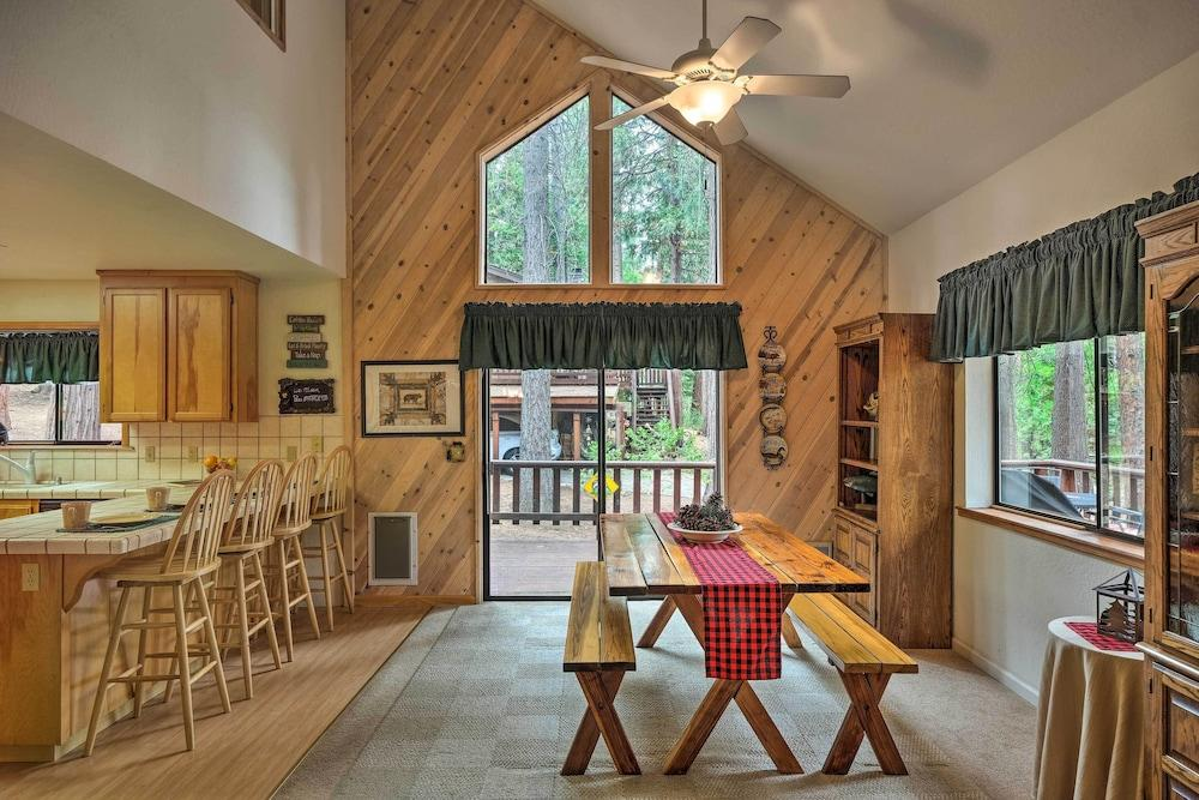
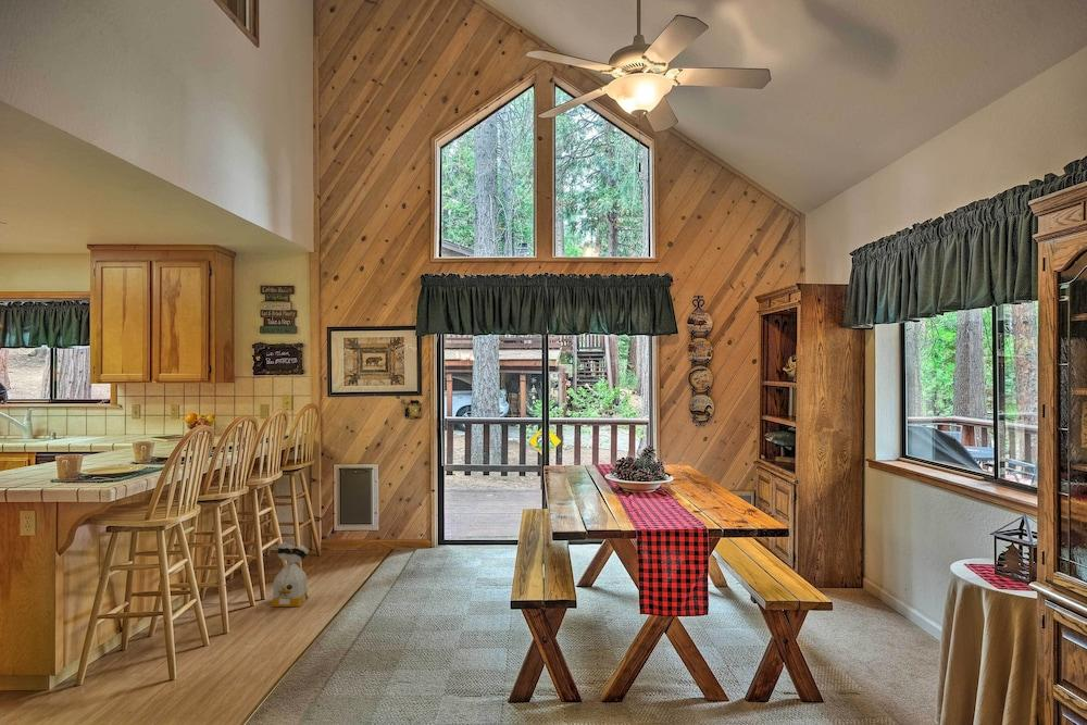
+ bag (289, 572)
